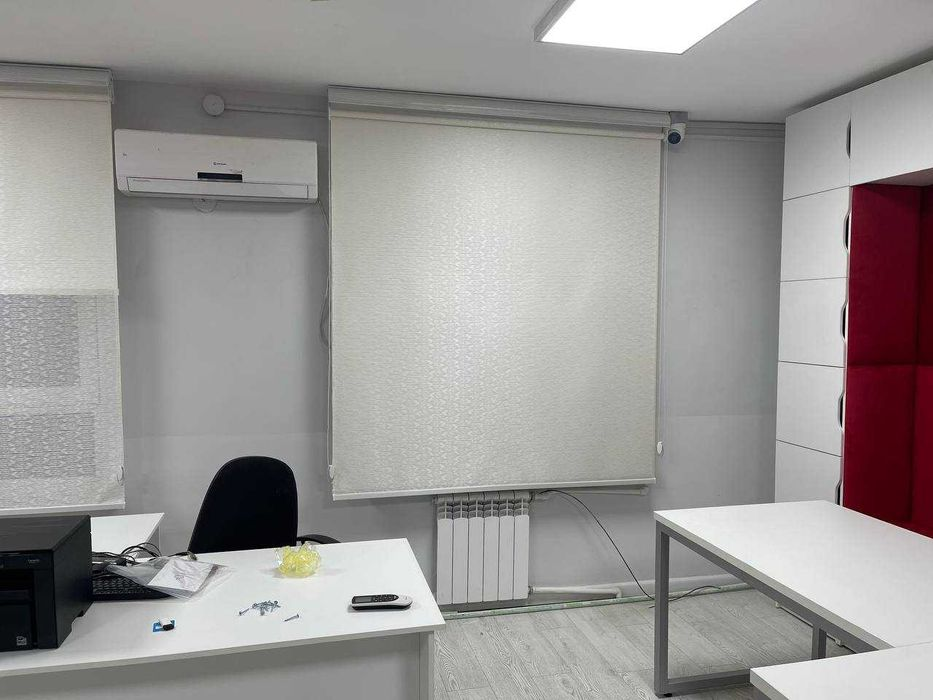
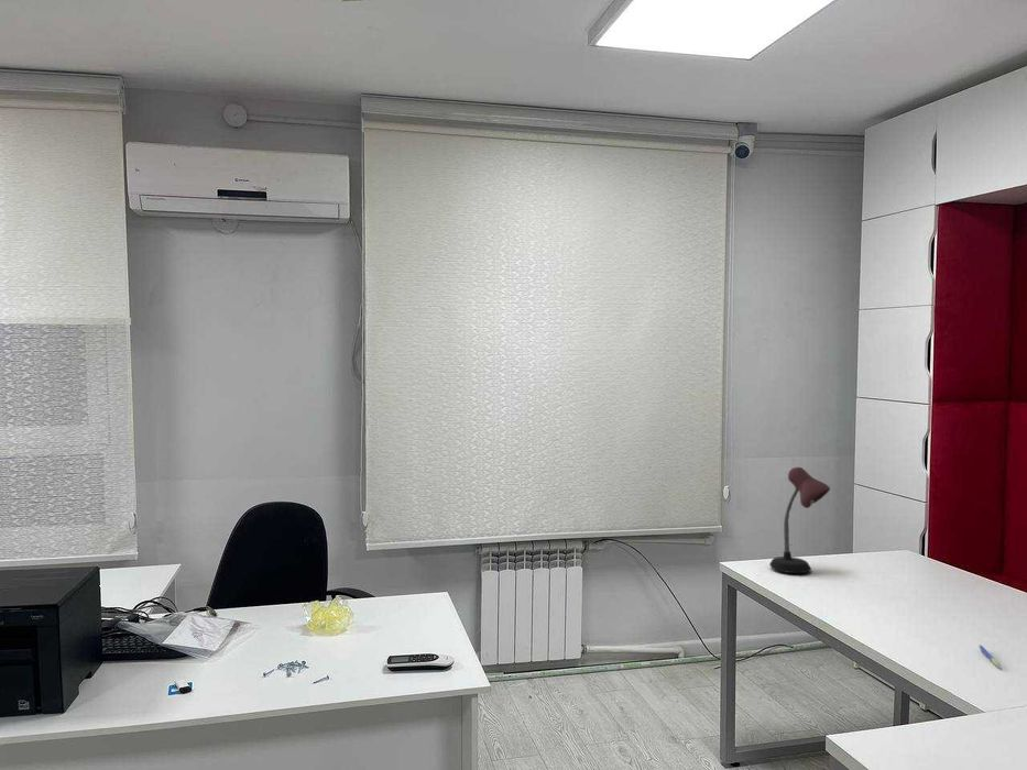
+ desk lamp (788, 517)
+ pen (990, 657)
